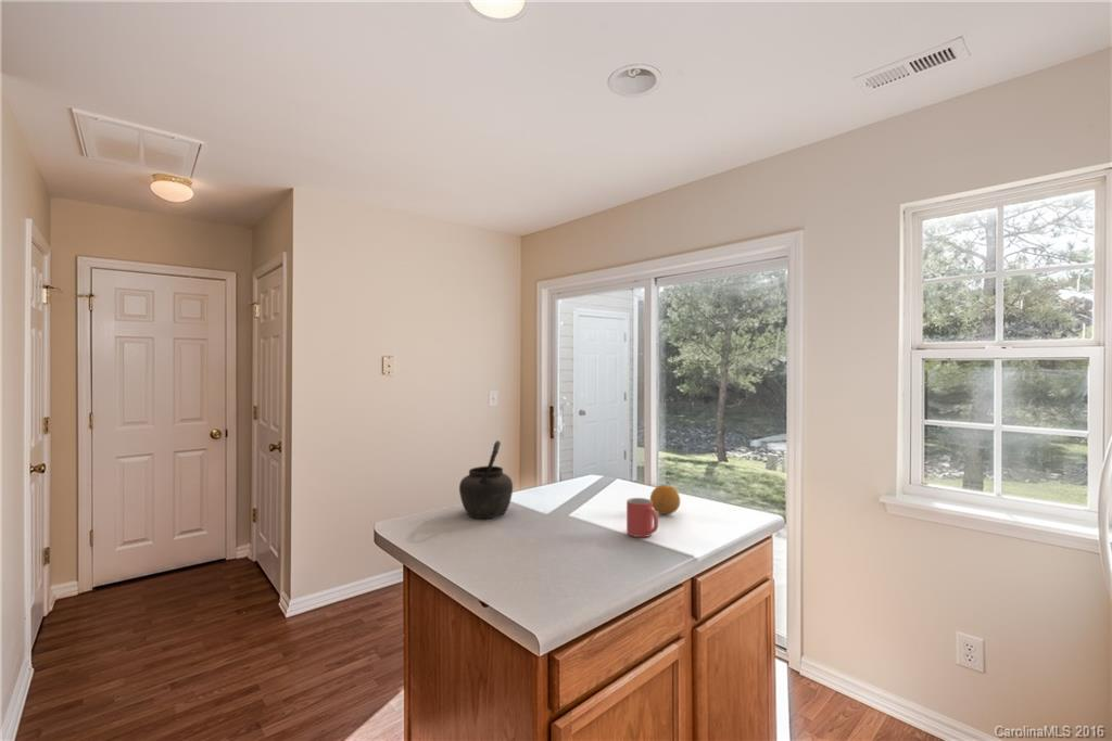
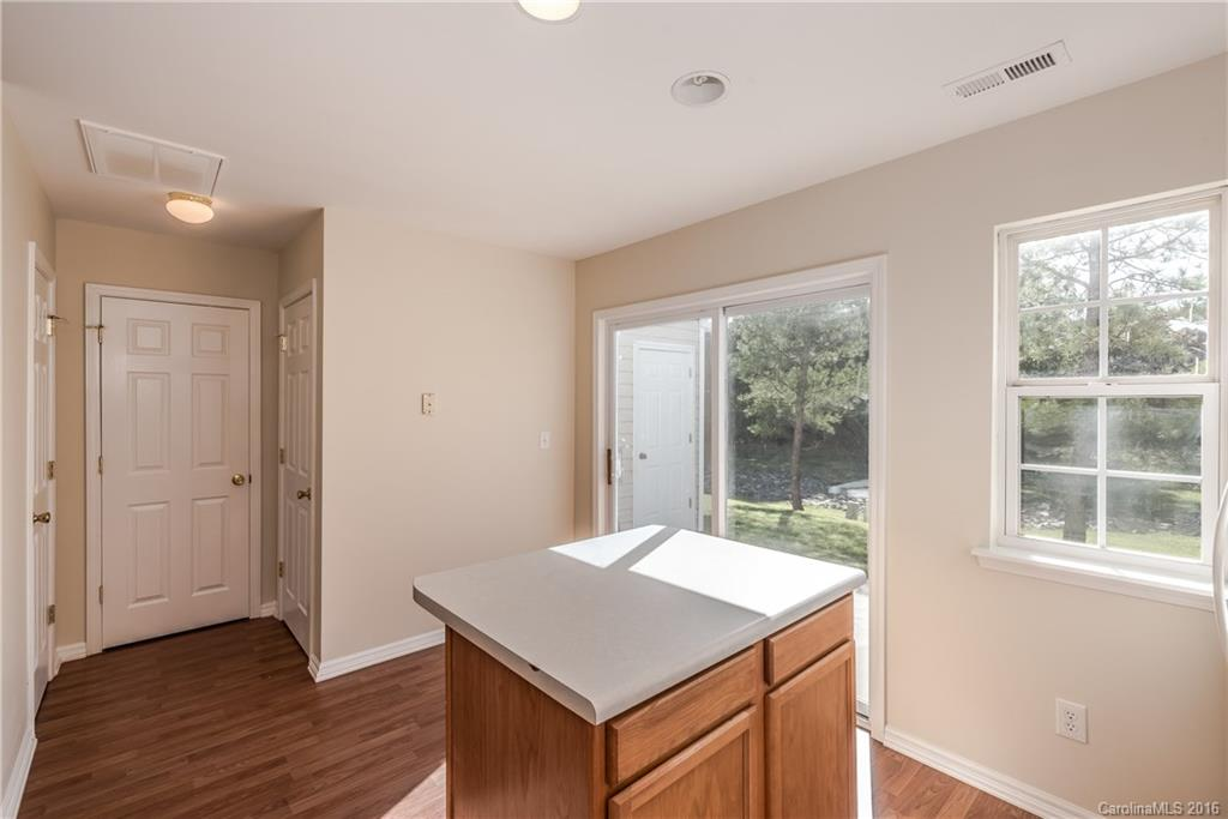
- kettle (489, 475)
- fruit (665, 499)
- mug (643, 519)
